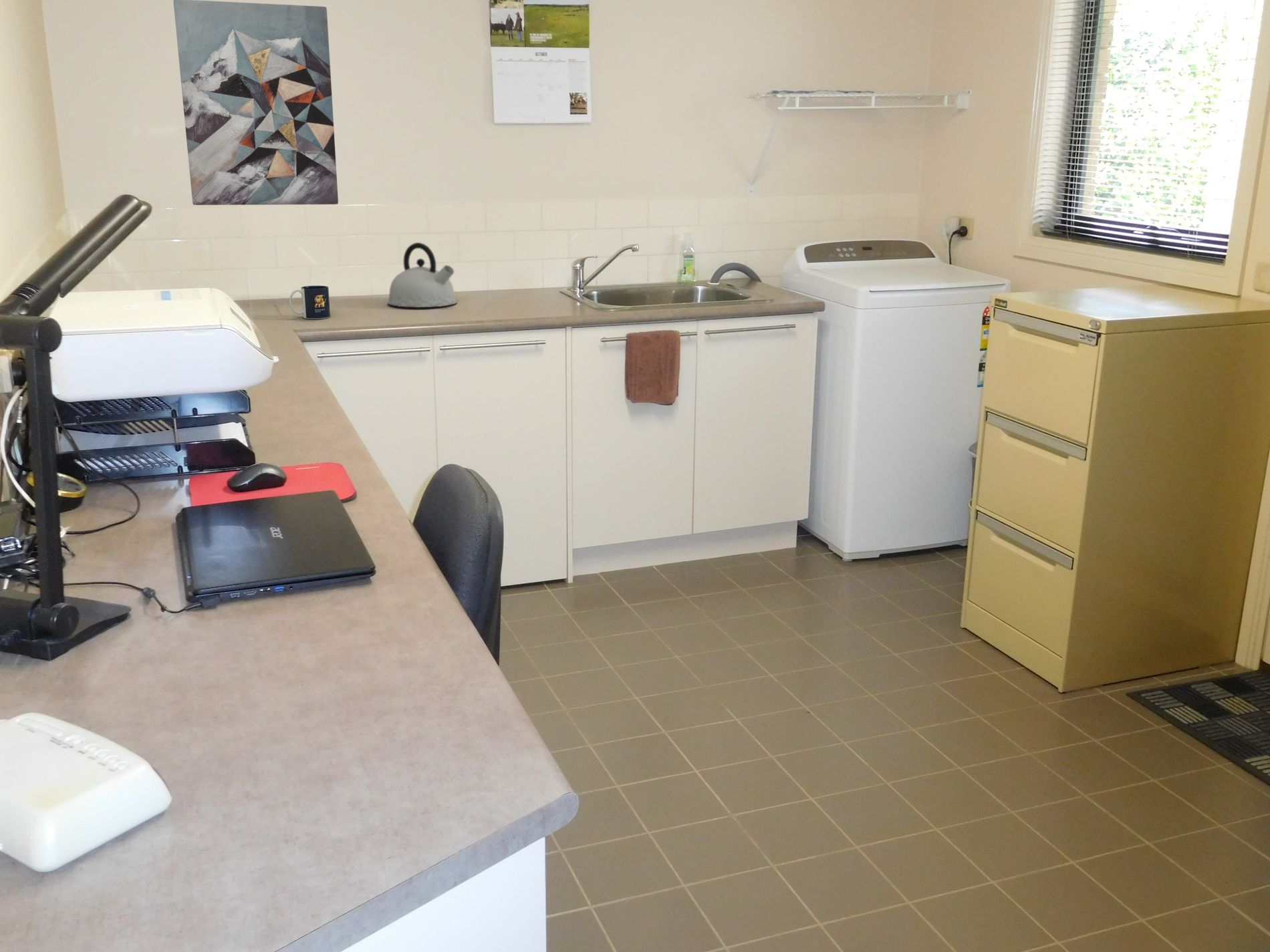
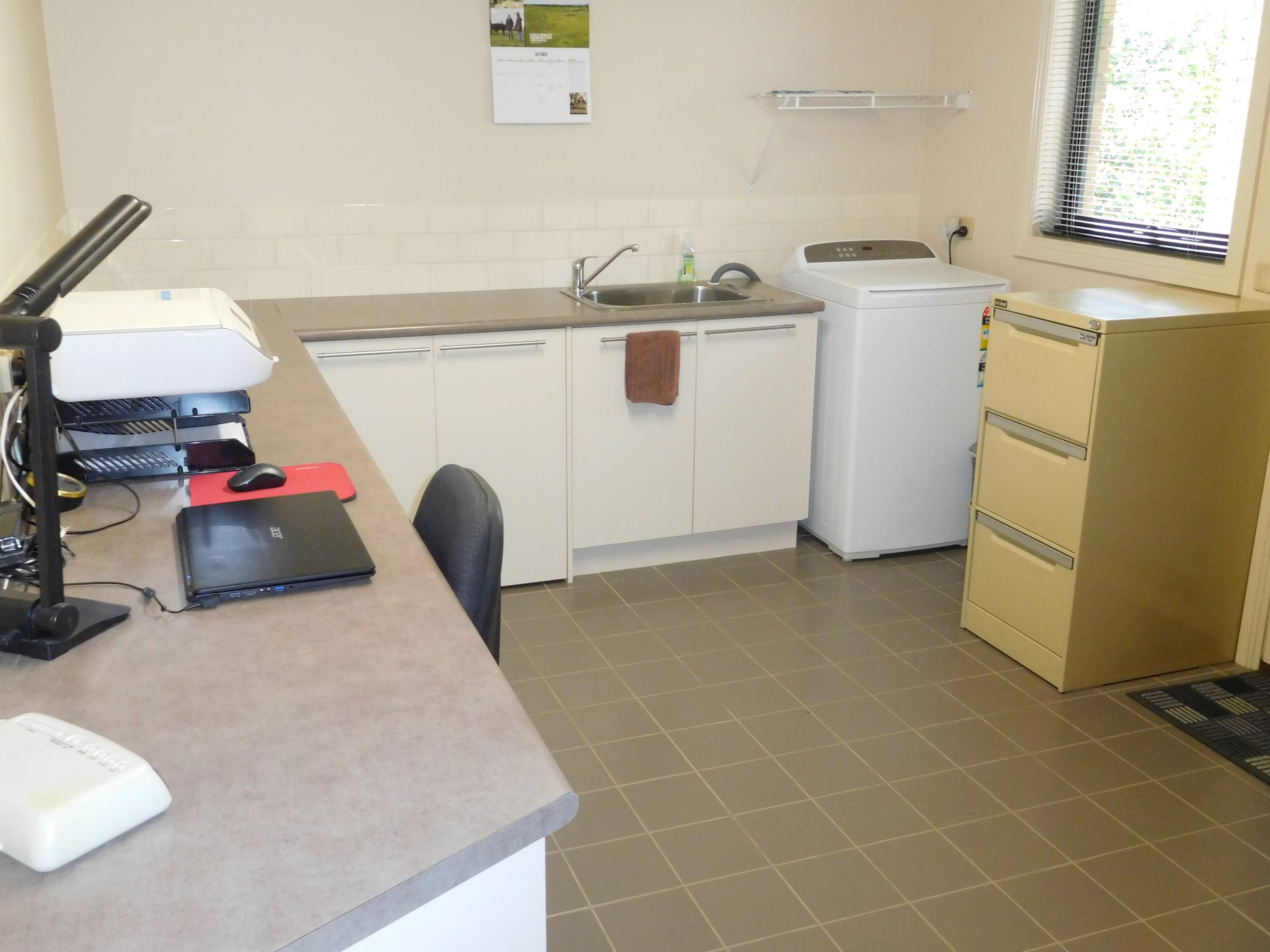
- kettle (423, 273)
- wall art (259, 106)
- mug (309, 302)
